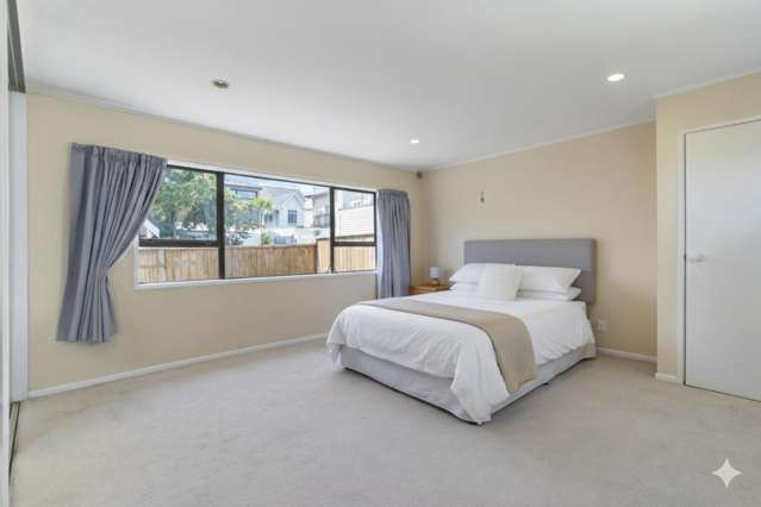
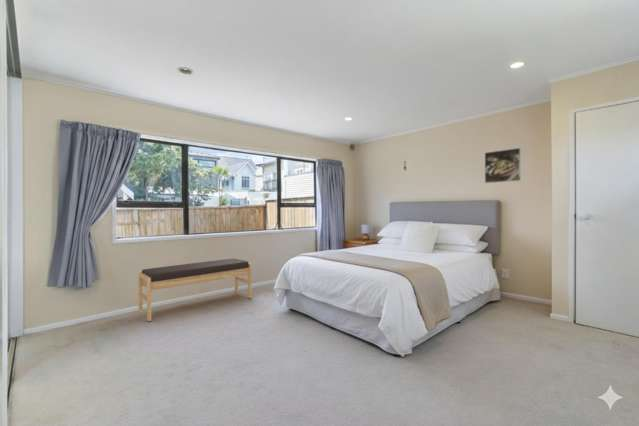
+ bench (198, 282)
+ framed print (502, 166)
